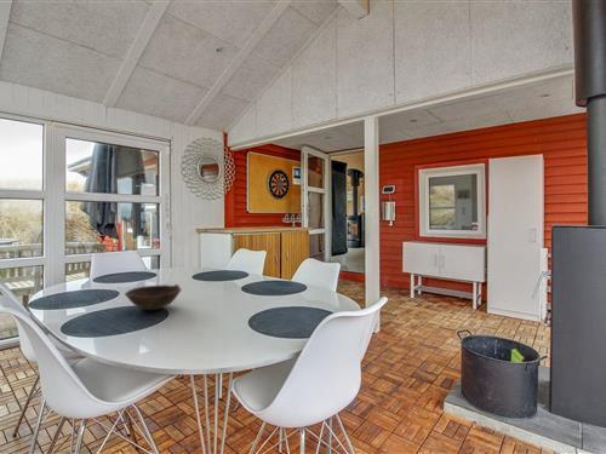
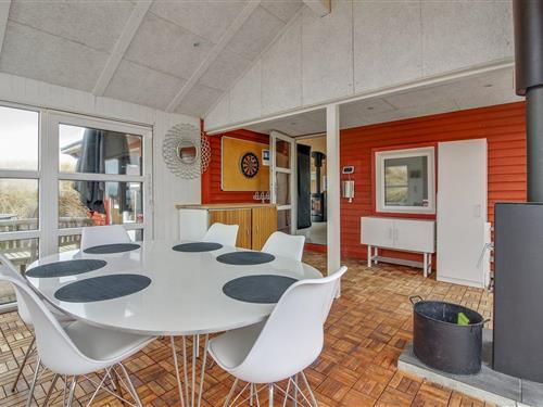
- bowl (154, 298)
